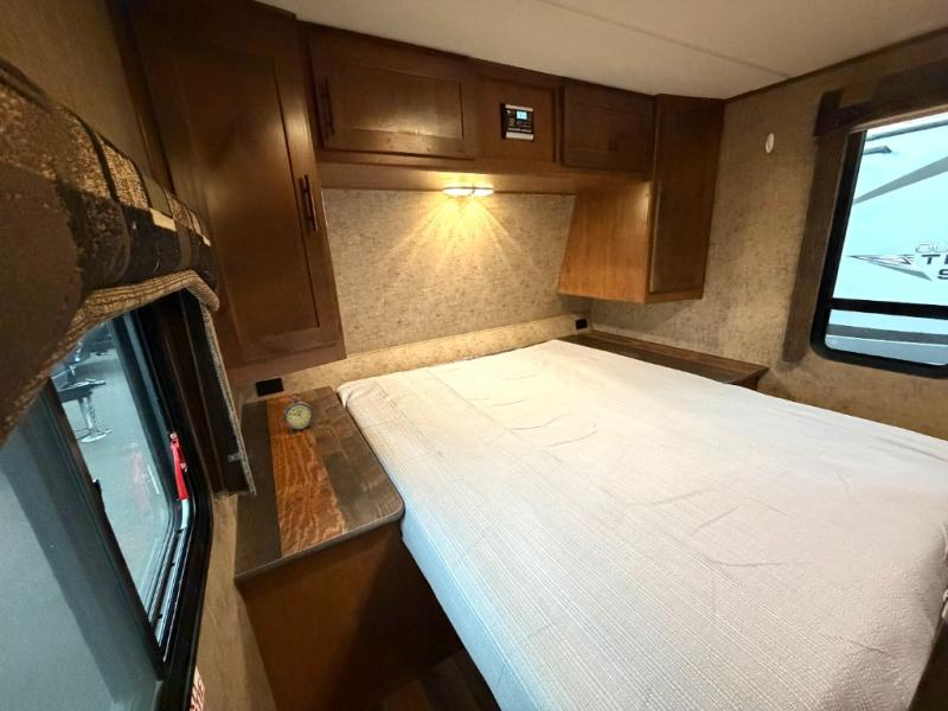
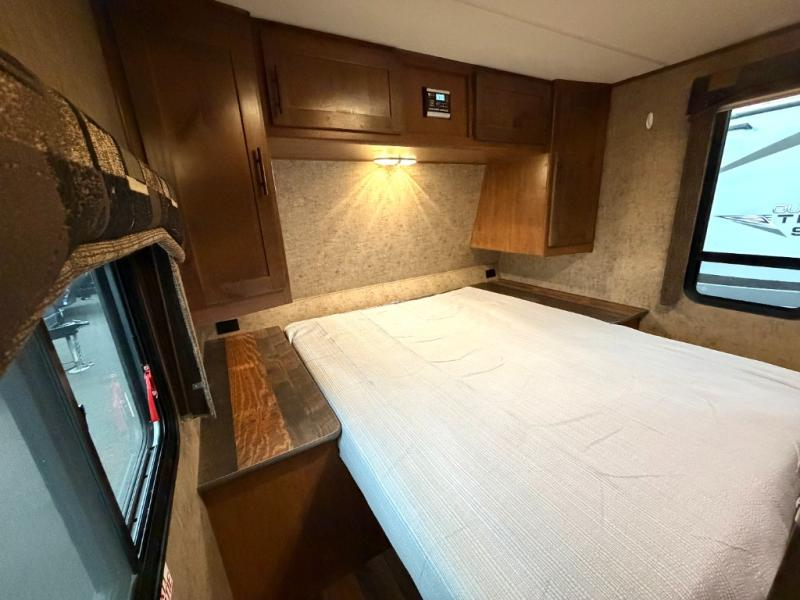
- alarm clock (297, 410)
